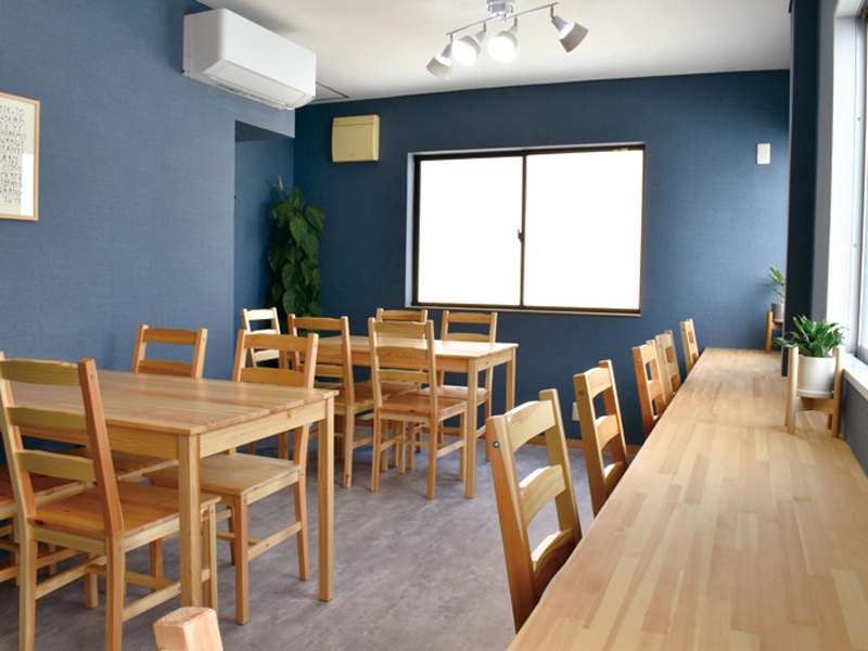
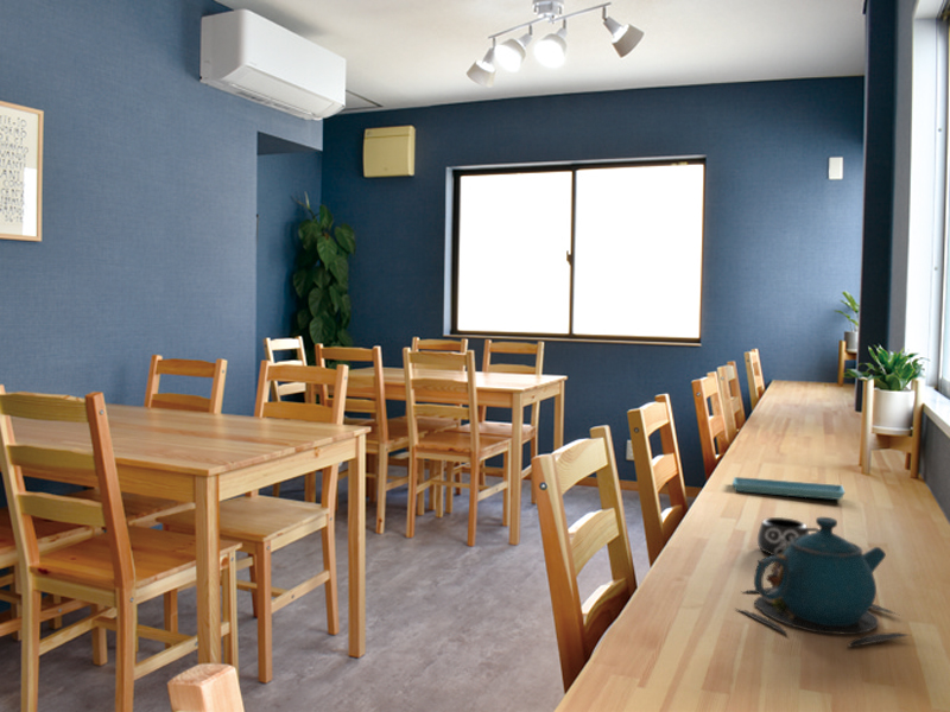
+ saucer (786, 488)
+ mug (790, 538)
+ teapot (817, 565)
